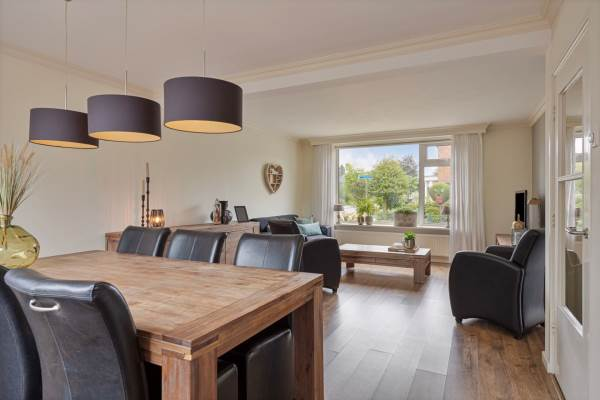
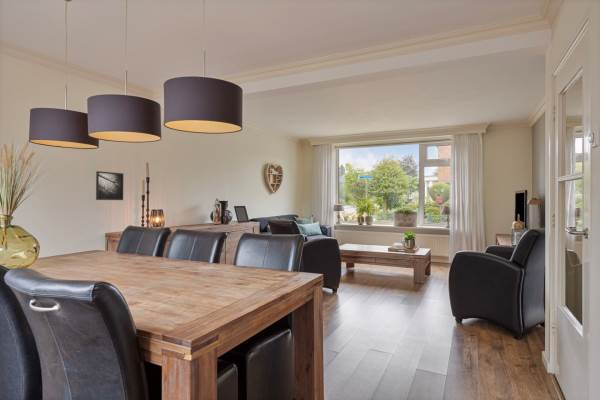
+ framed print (110, 186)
